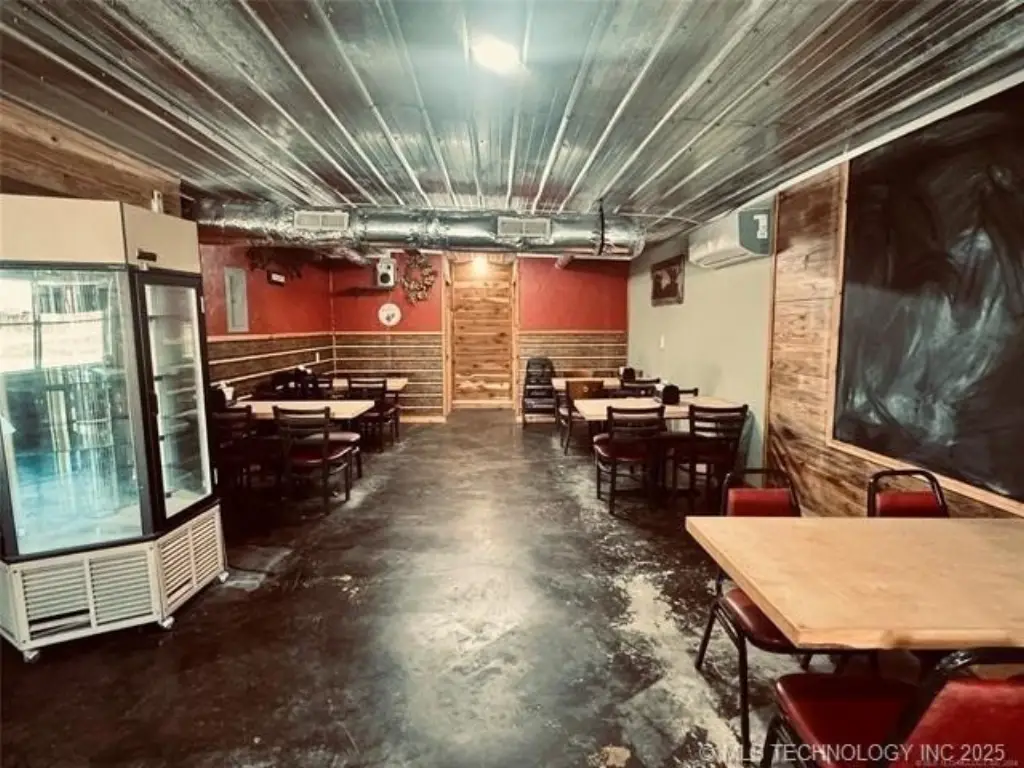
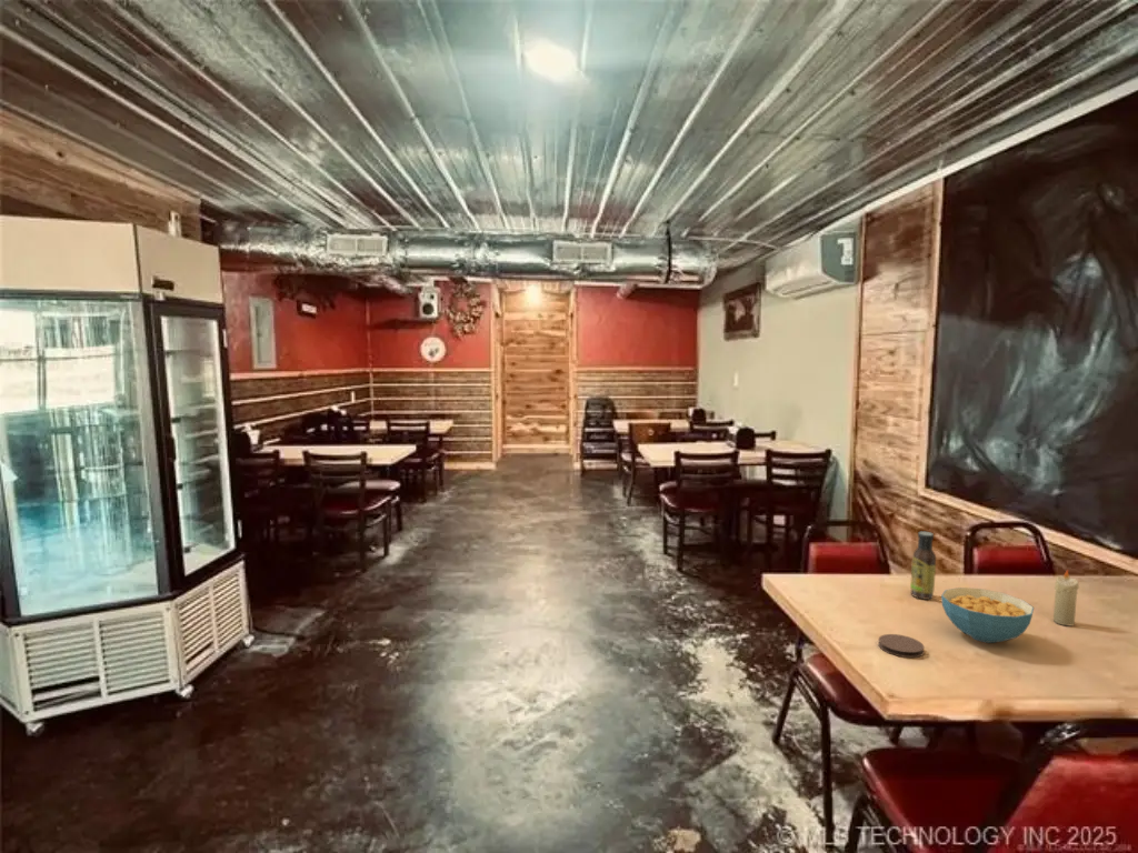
+ candle (1066, 595)
+ sauce bottle (924, 564)
+ cereal bowl (985, 619)
+ coaster (900, 645)
